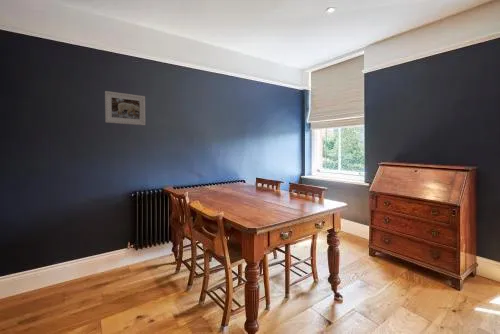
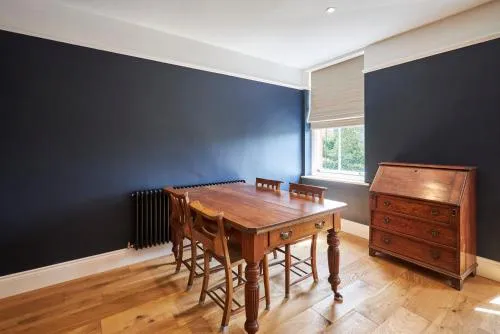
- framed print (125, 108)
